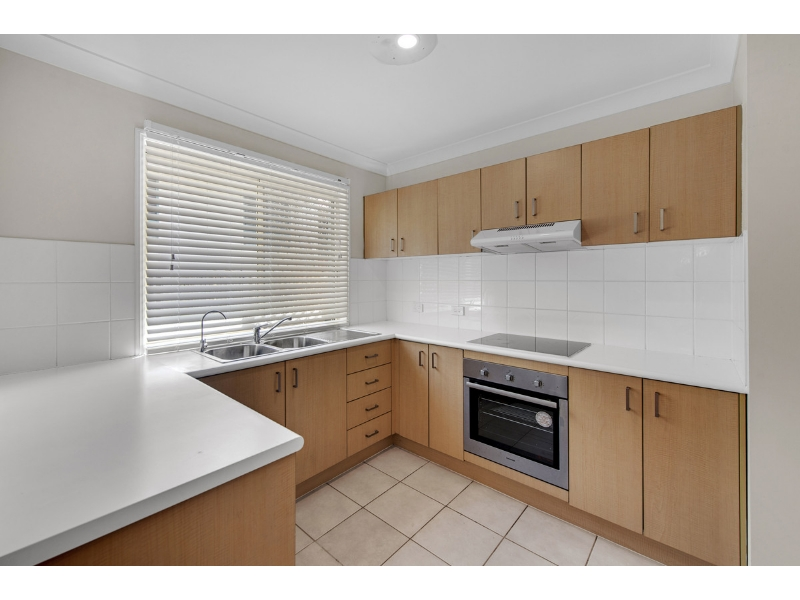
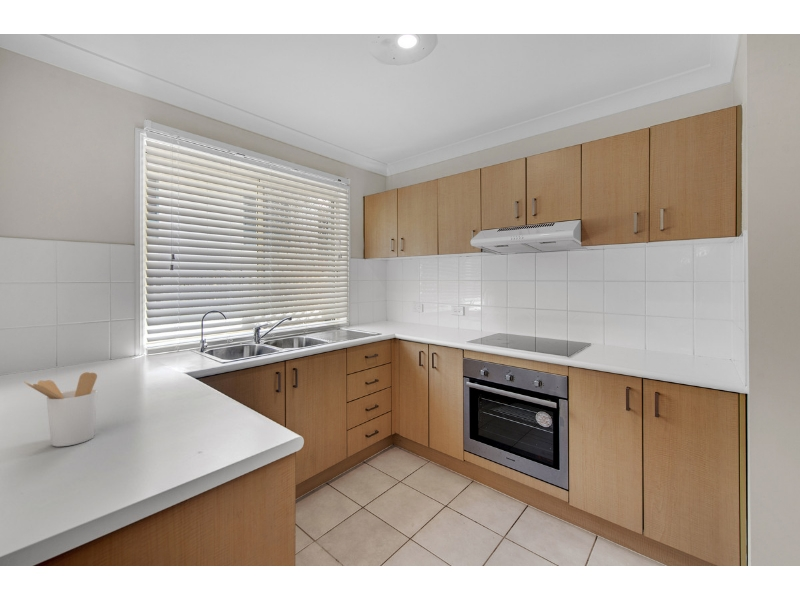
+ utensil holder (62, 408)
